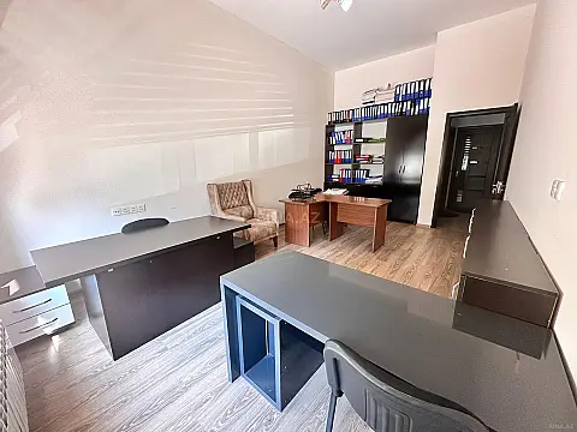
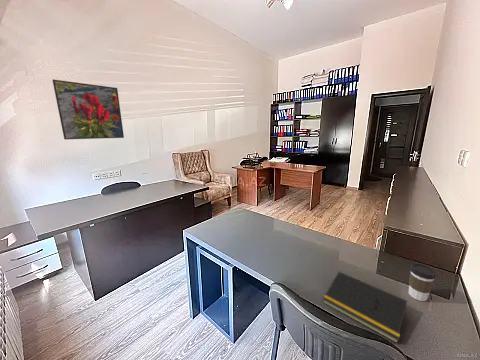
+ notepad (363, 301)
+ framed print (92, 112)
+ coffee cup (420, 282)
